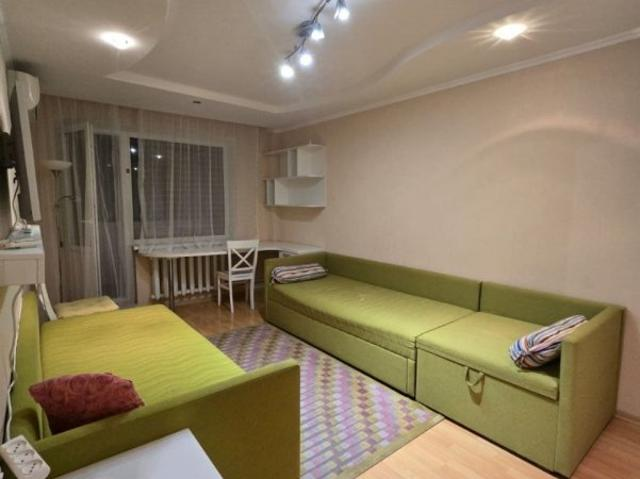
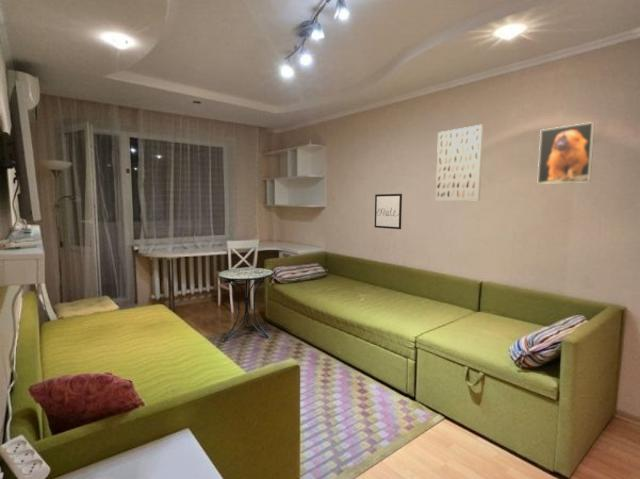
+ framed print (564, 154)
+ wall art (458, 165)
+ wall art (387, 211)
+ side table (246, 303)
